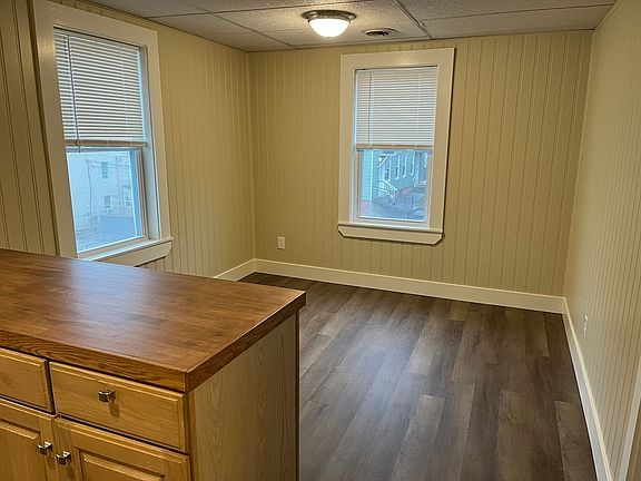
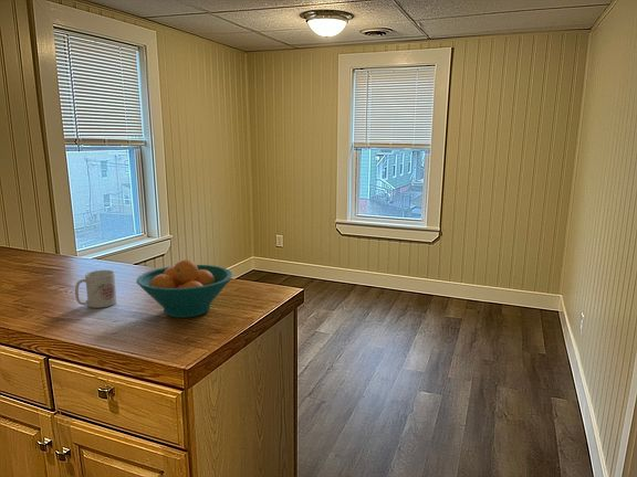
+ mug (95, 289)
+ fruit bowl (186, 285)
